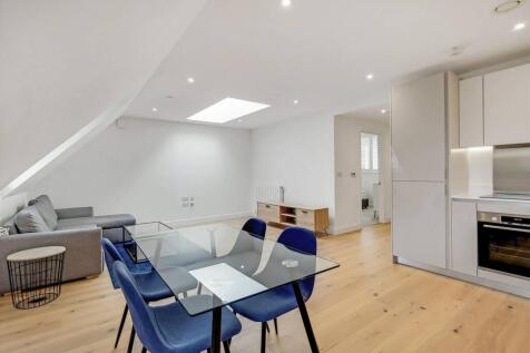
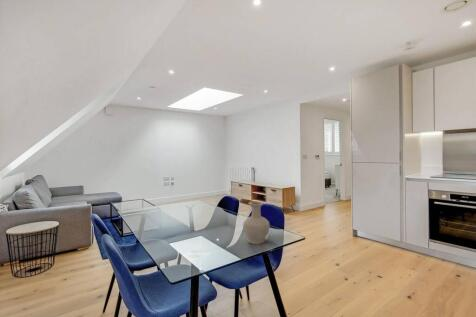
+ vase (256, 221)
